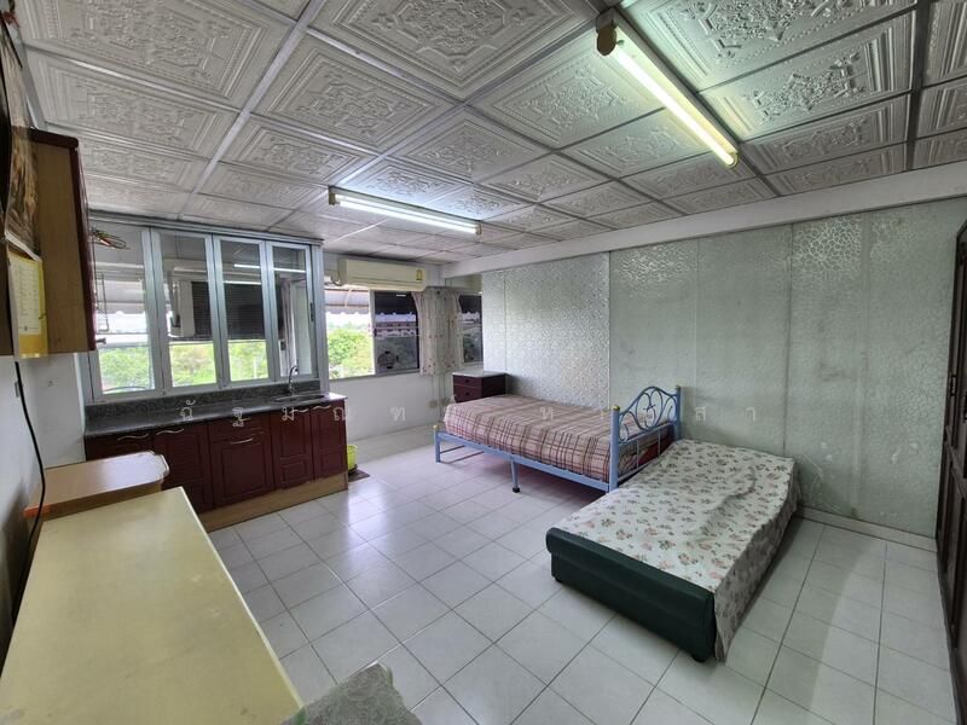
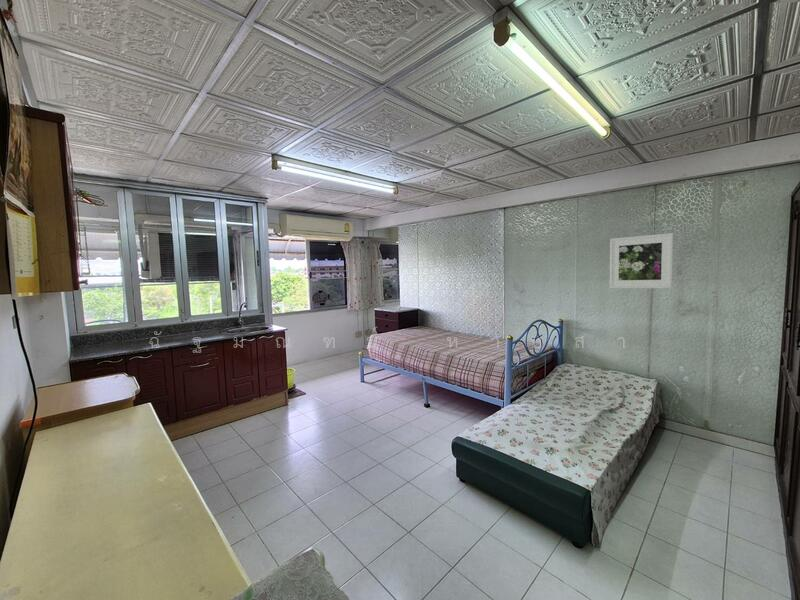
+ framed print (639, 262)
